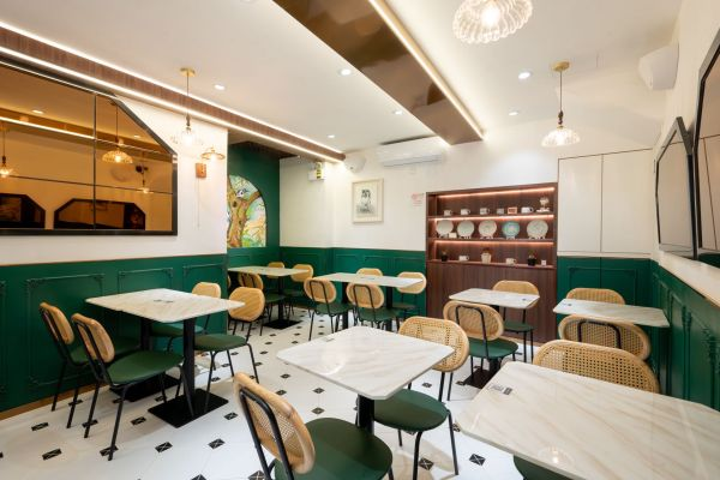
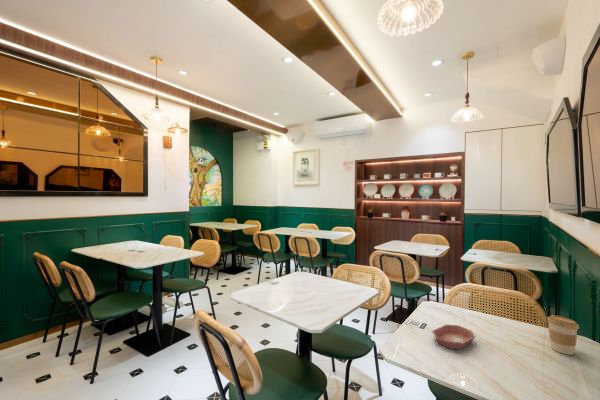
+ coffee cup (562, 333)
+ bowl (453, 336)
